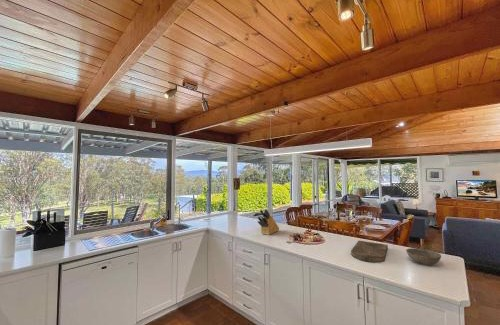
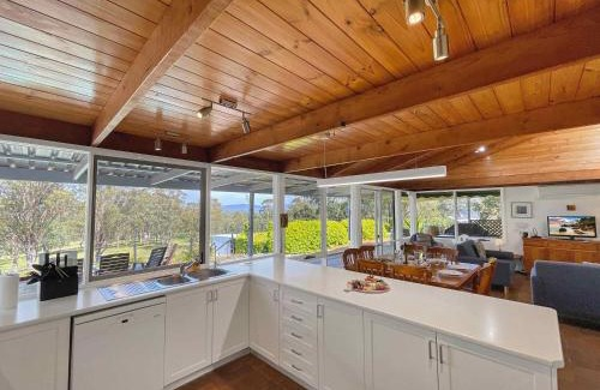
- bowl (423, 257)
- cutting board (369, 251)
- knife block (268, 220)
